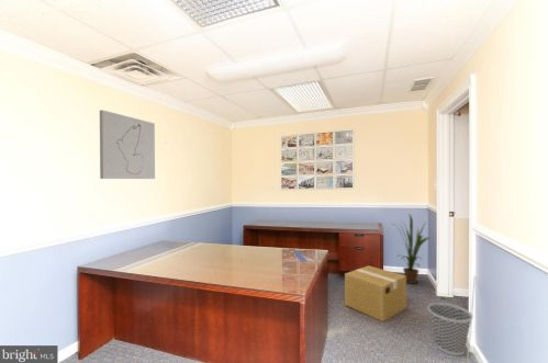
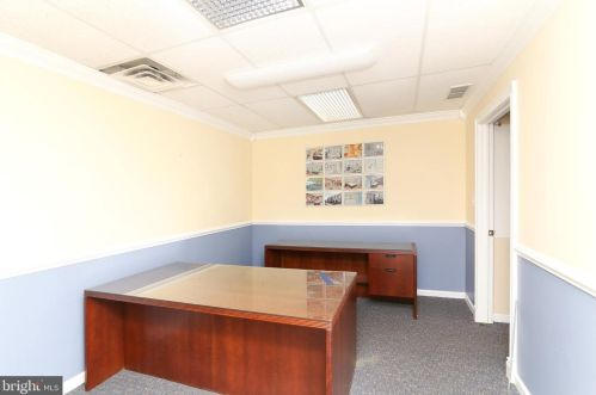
- wall art (130, 148)
- house plant (407, 248)
- cardboard box (374, 291)
- wastebasket (449, 329)
